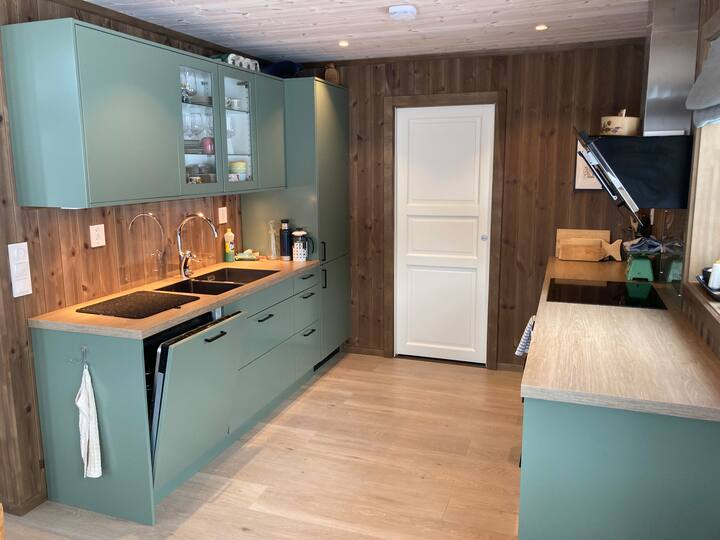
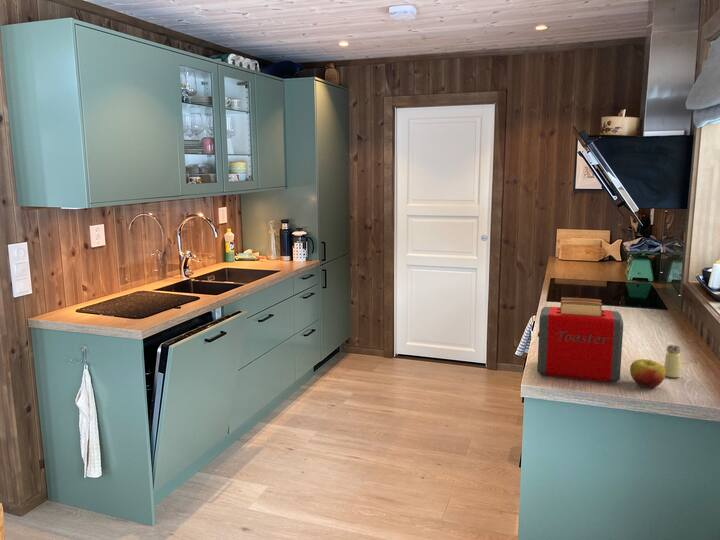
+ apple (647, 373)
+ toaster (578, 337)
+ saltshaker (672, 360)
